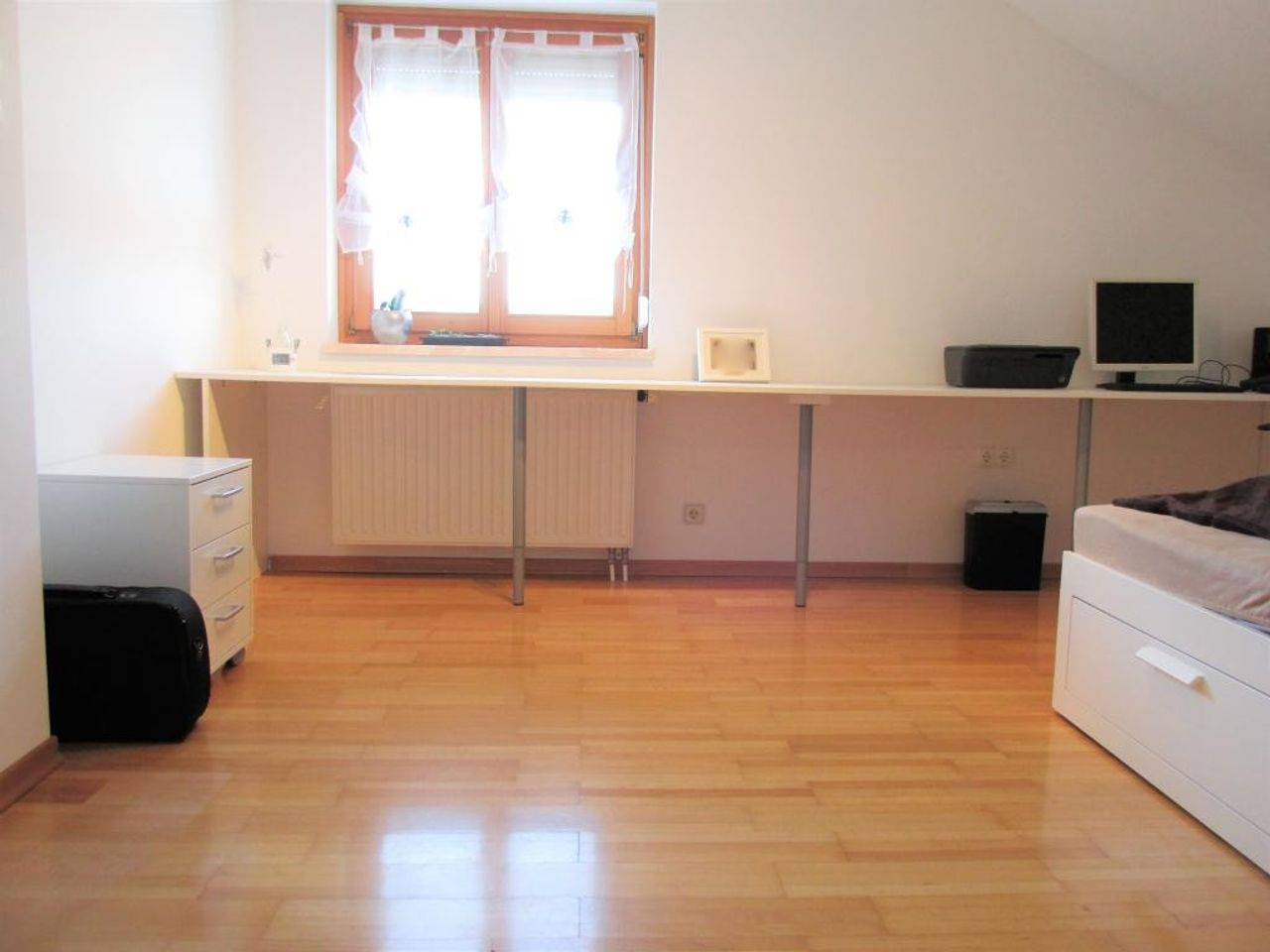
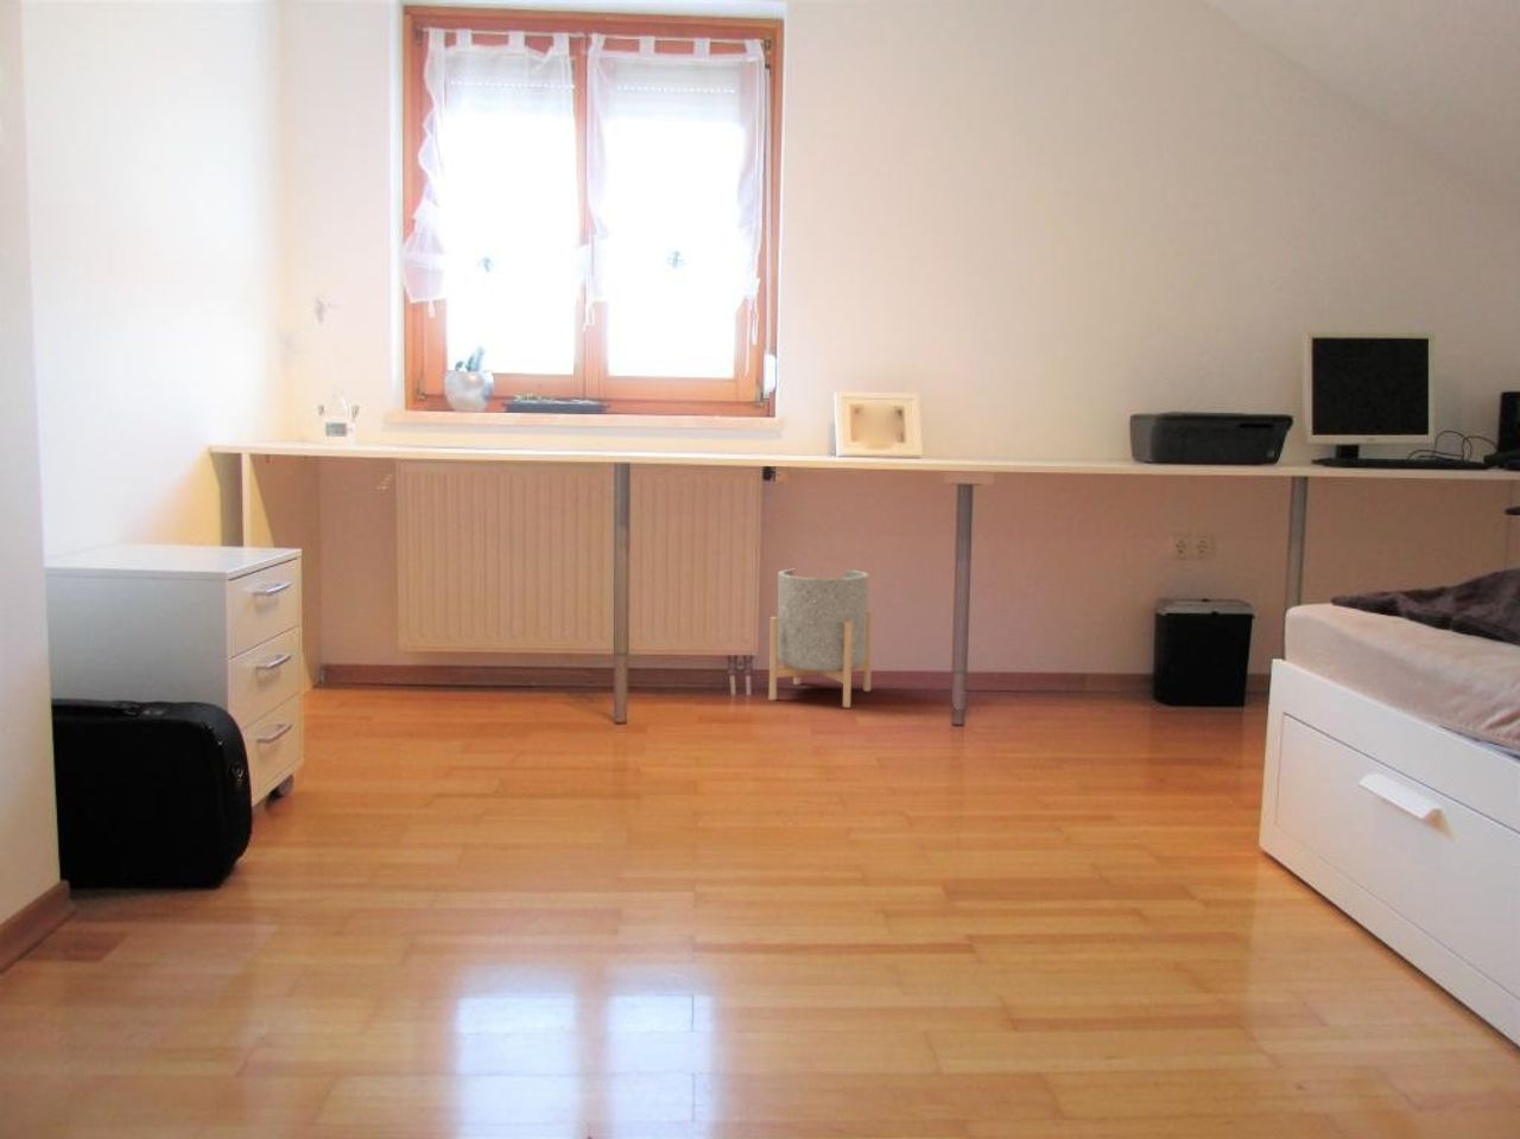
+ planter (822, 634)
